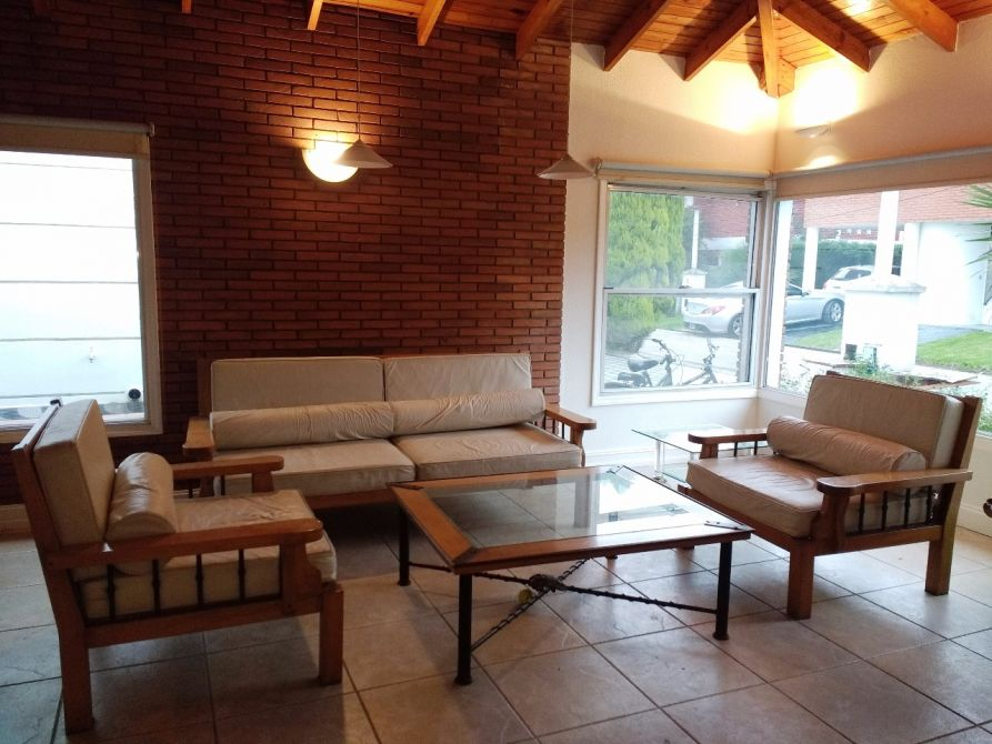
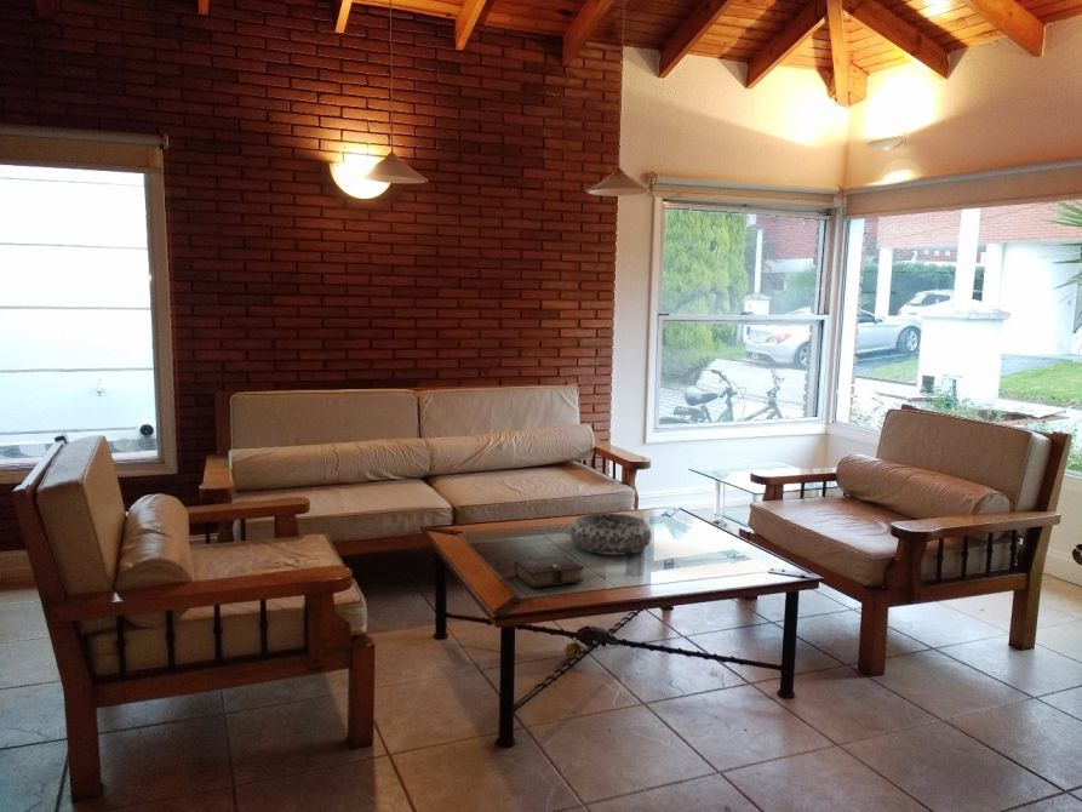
+ decorative bowl (609, 533)
+ book (539, 571)
